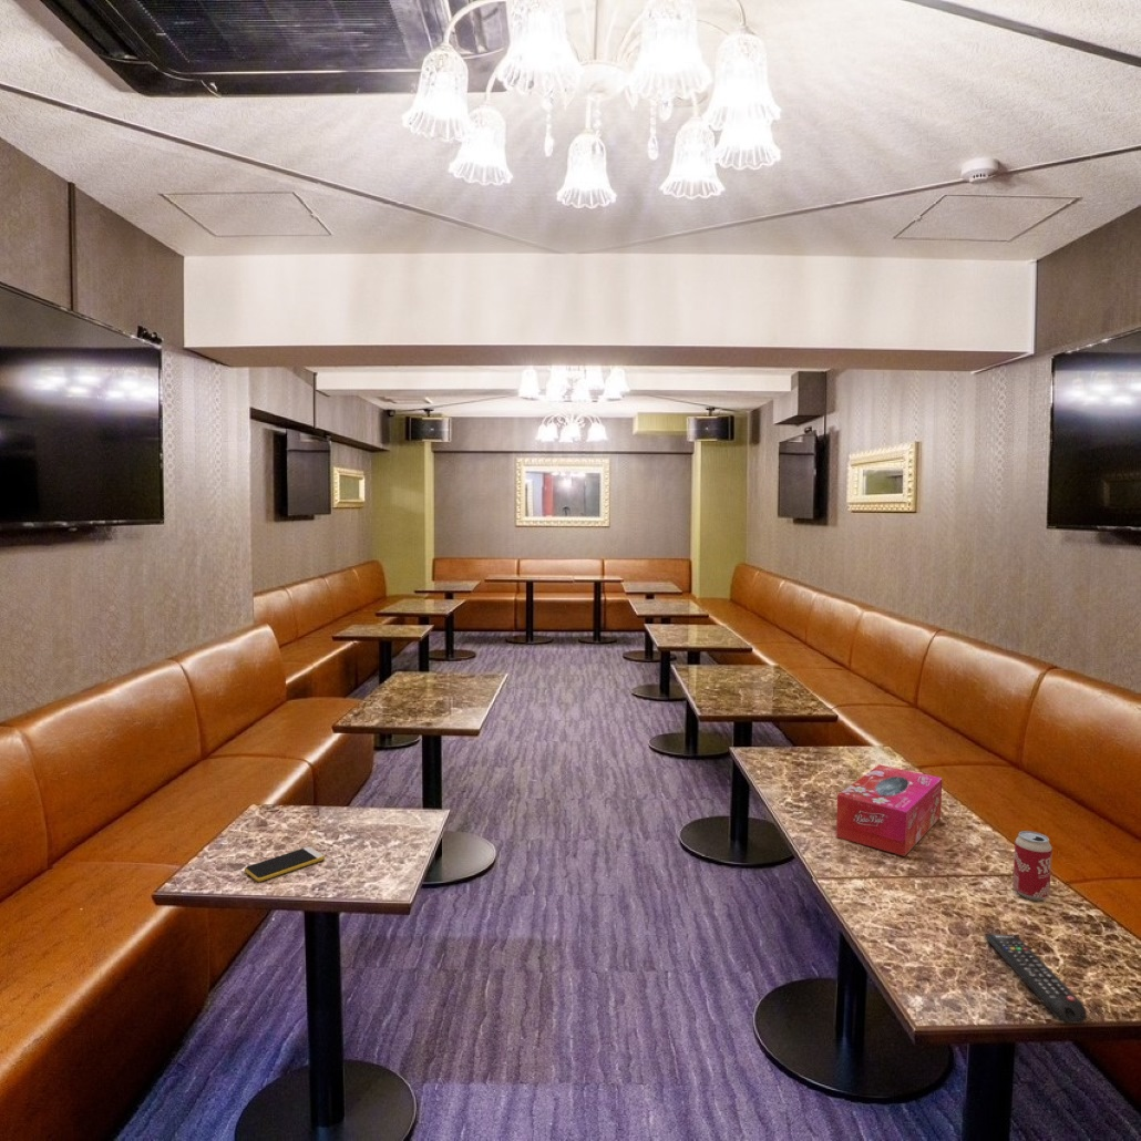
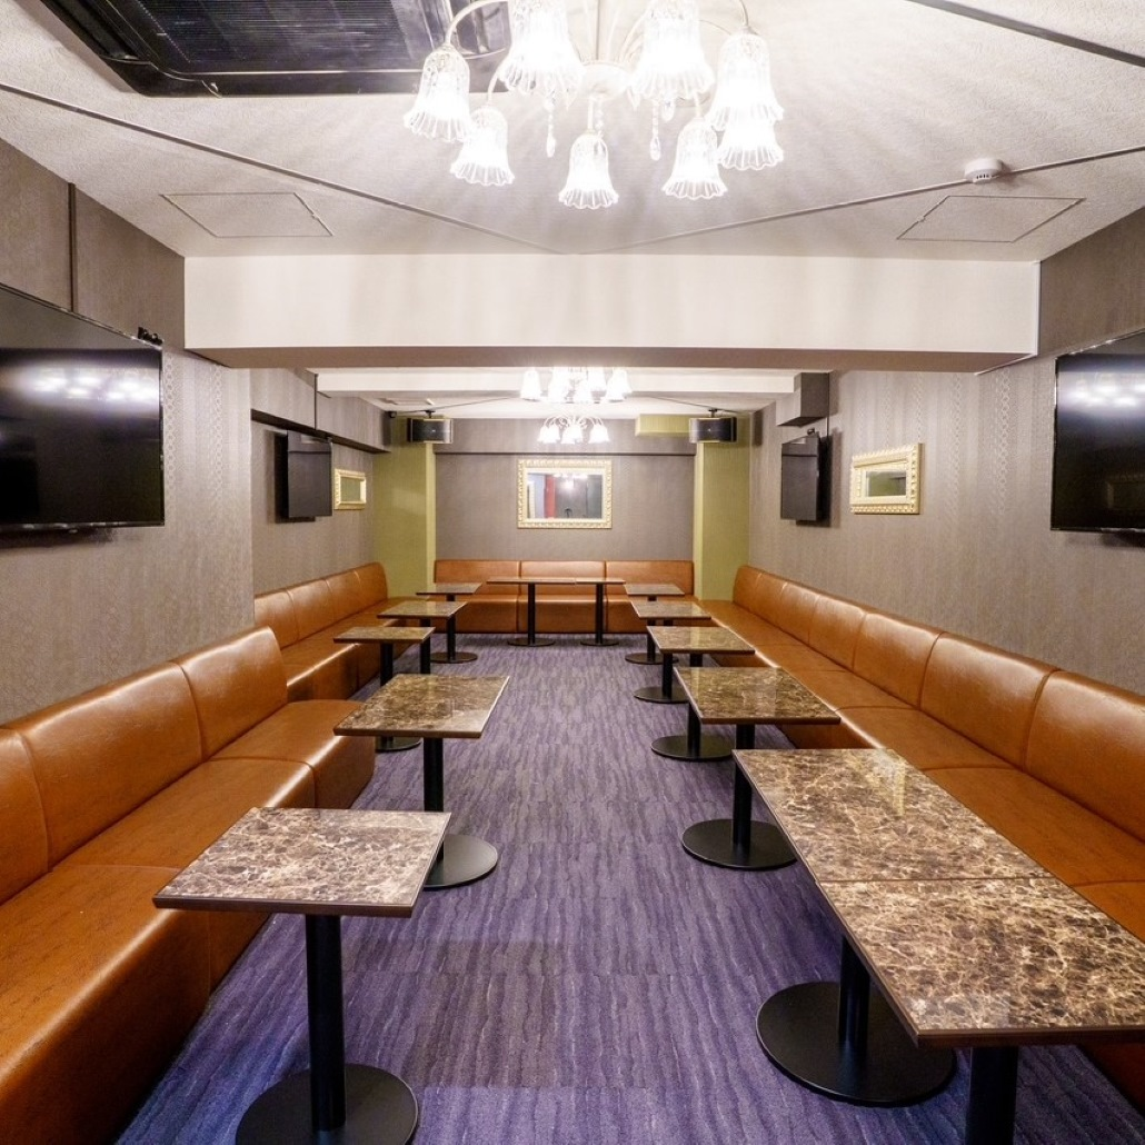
- remote control (1030, 972)
- tissue box (891, 806)
- smartphone (285, 863)
- beverage can (1031, 865)
